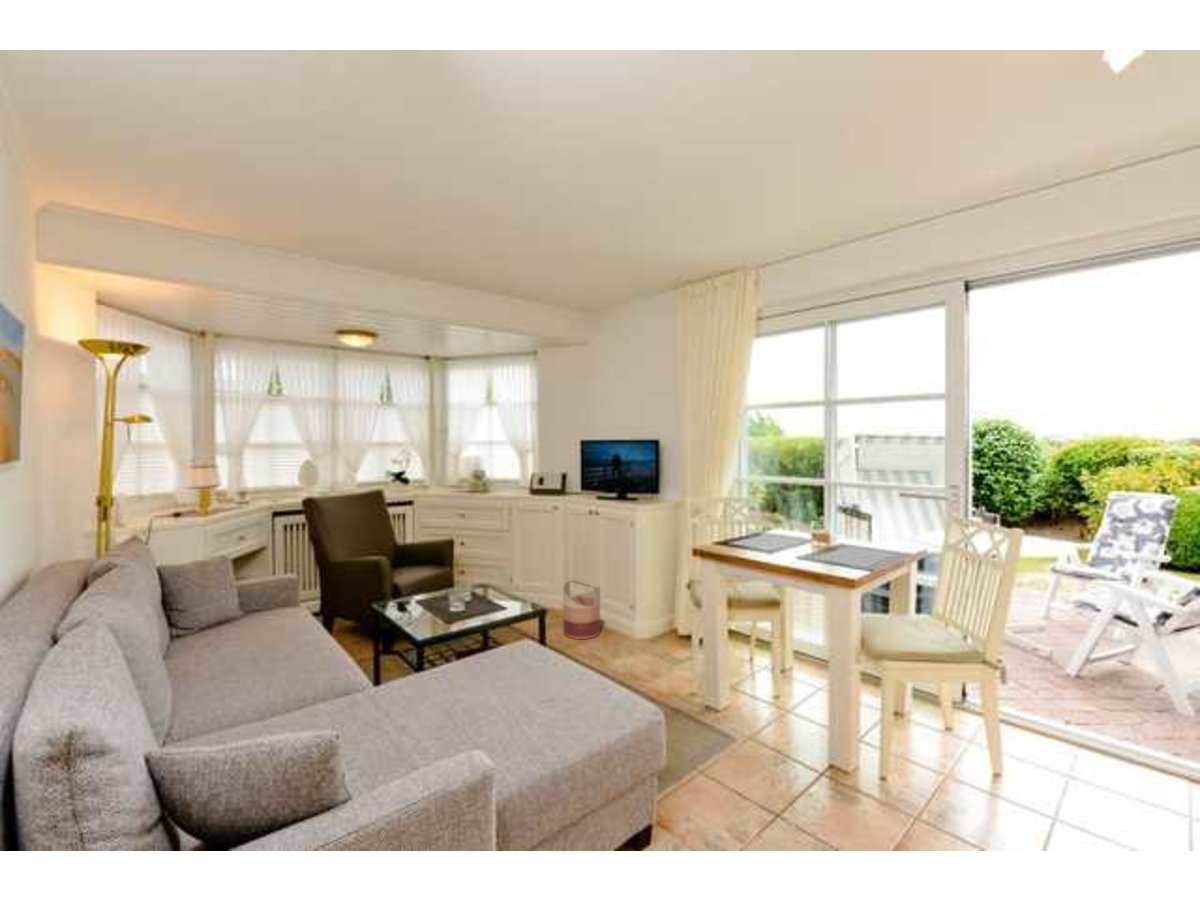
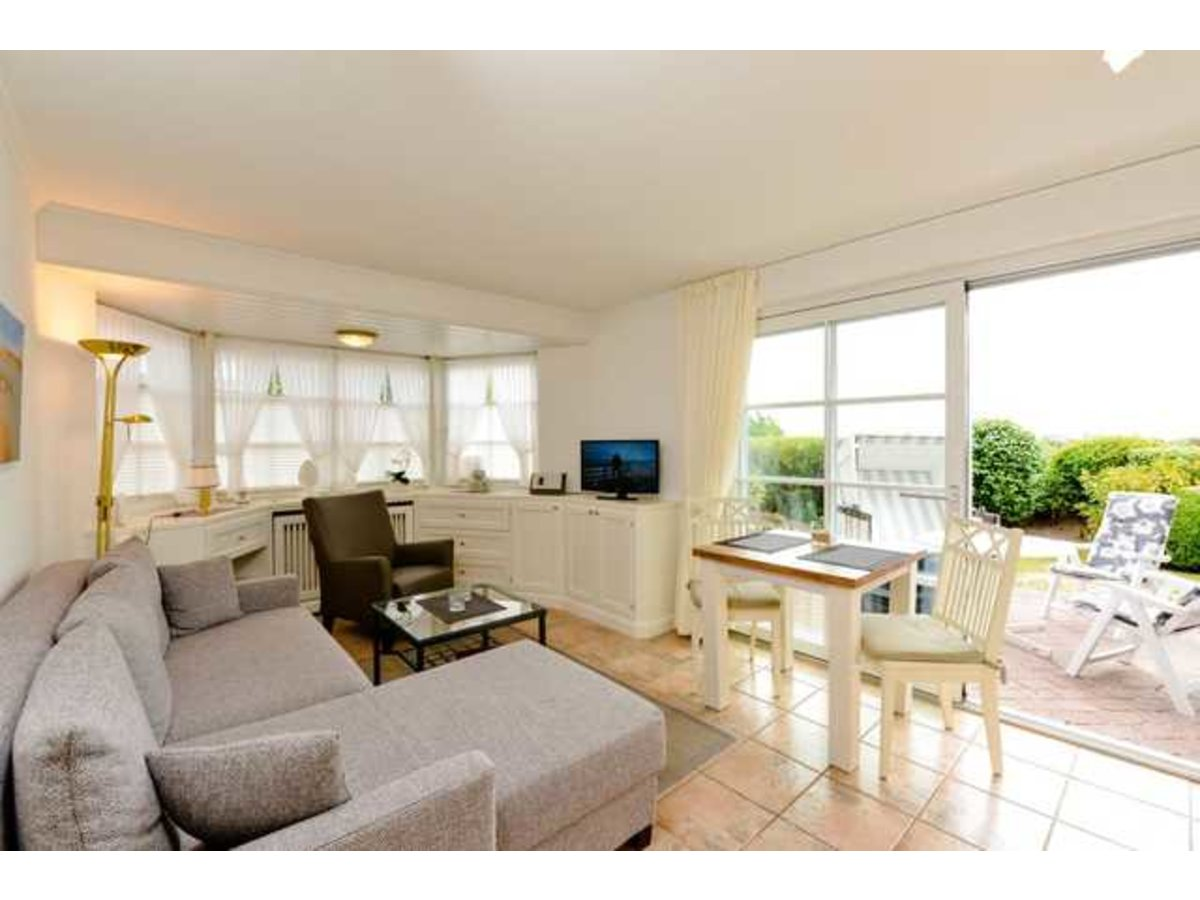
- basket (581, 607)
